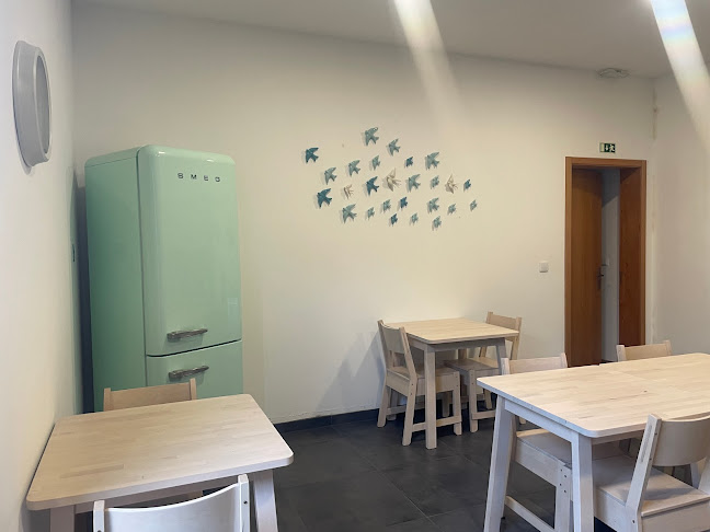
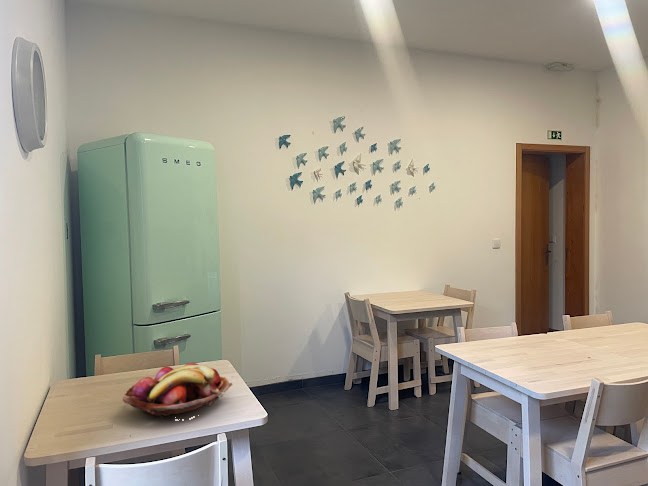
+ fruit basket (178, 387)
